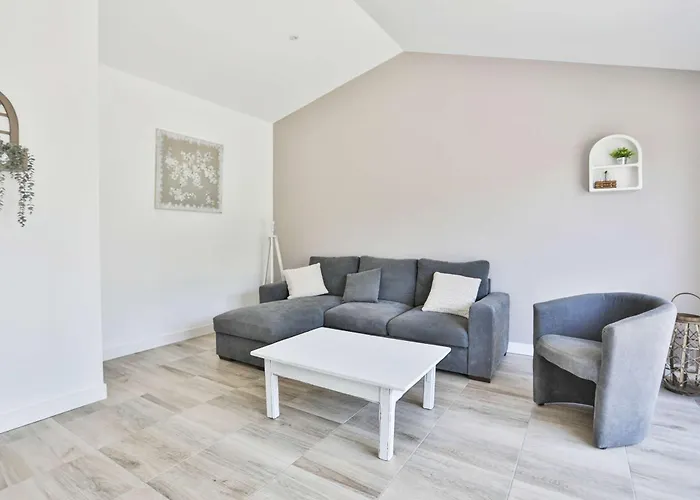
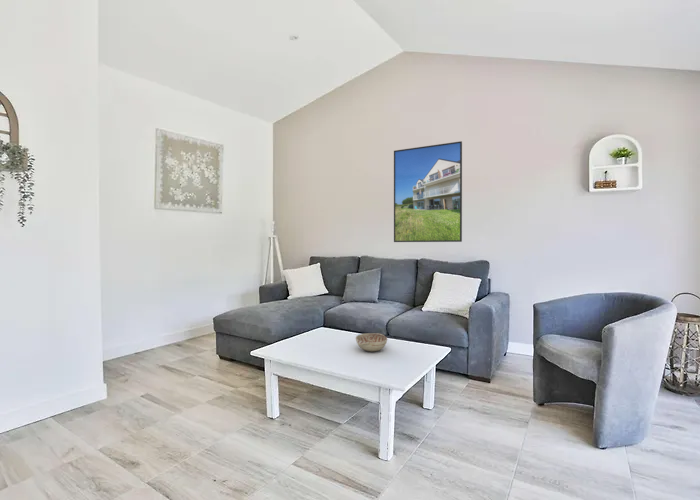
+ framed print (426, 194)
+ decorative bowl (371, 343)
